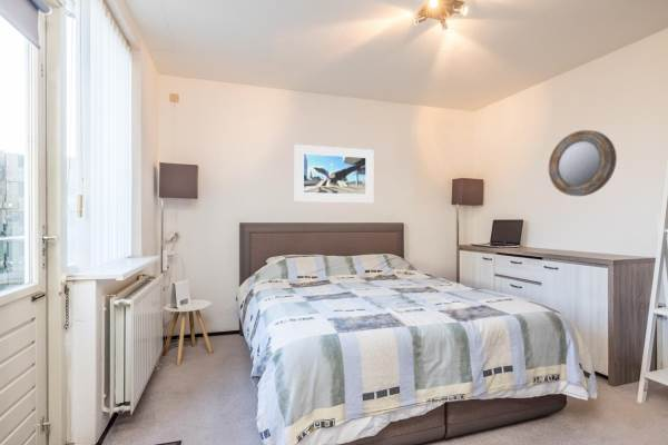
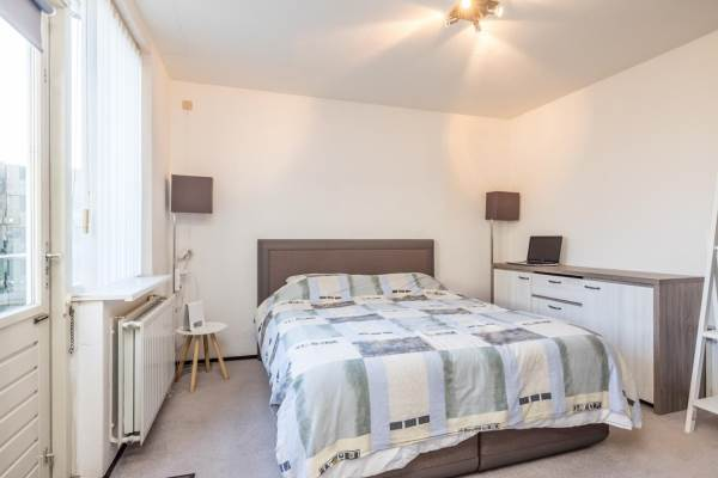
- home mirror (579, 164)
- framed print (335, 175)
